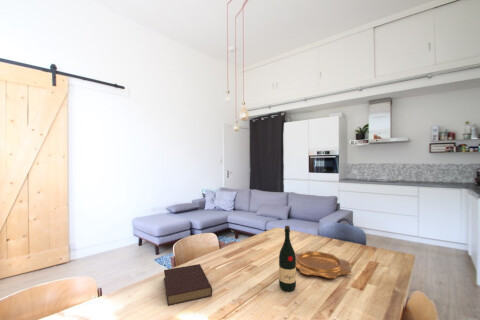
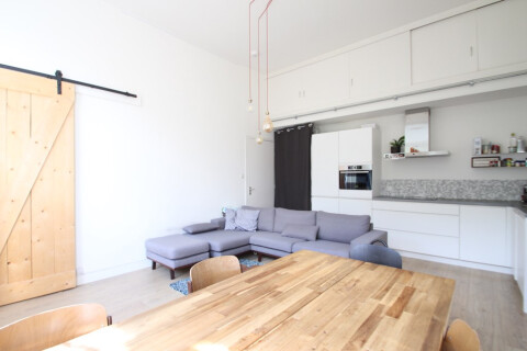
- wine bottle (287, 256)
- book (186, 282)
- decorative bowl (318, 262)
